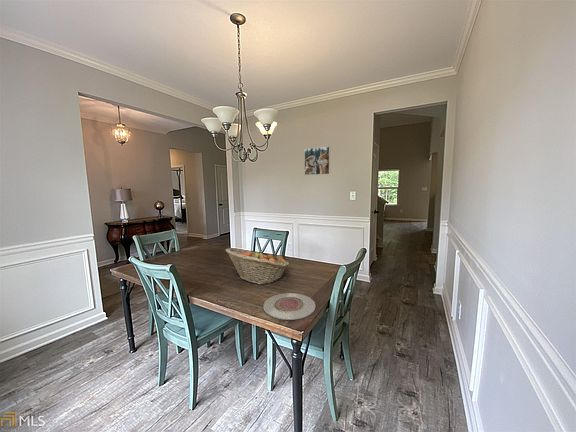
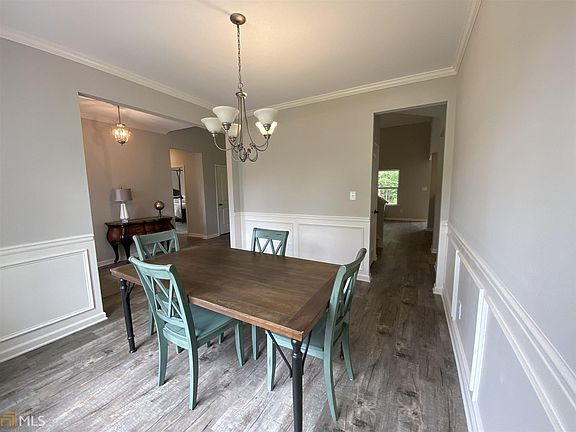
- plate (289, 304)
- fruit basket (257, 261)
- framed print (316, 161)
